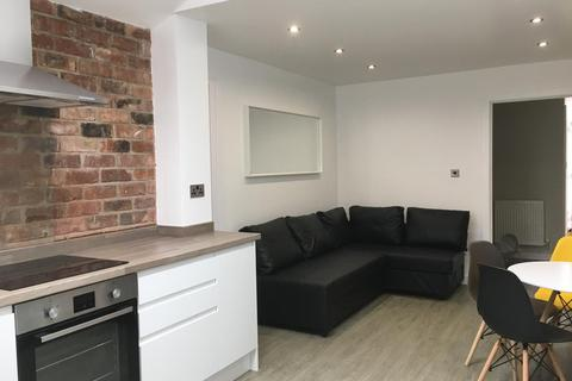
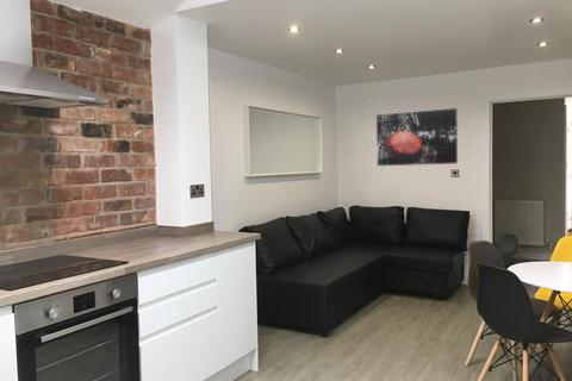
+ wall art (415, 138)
